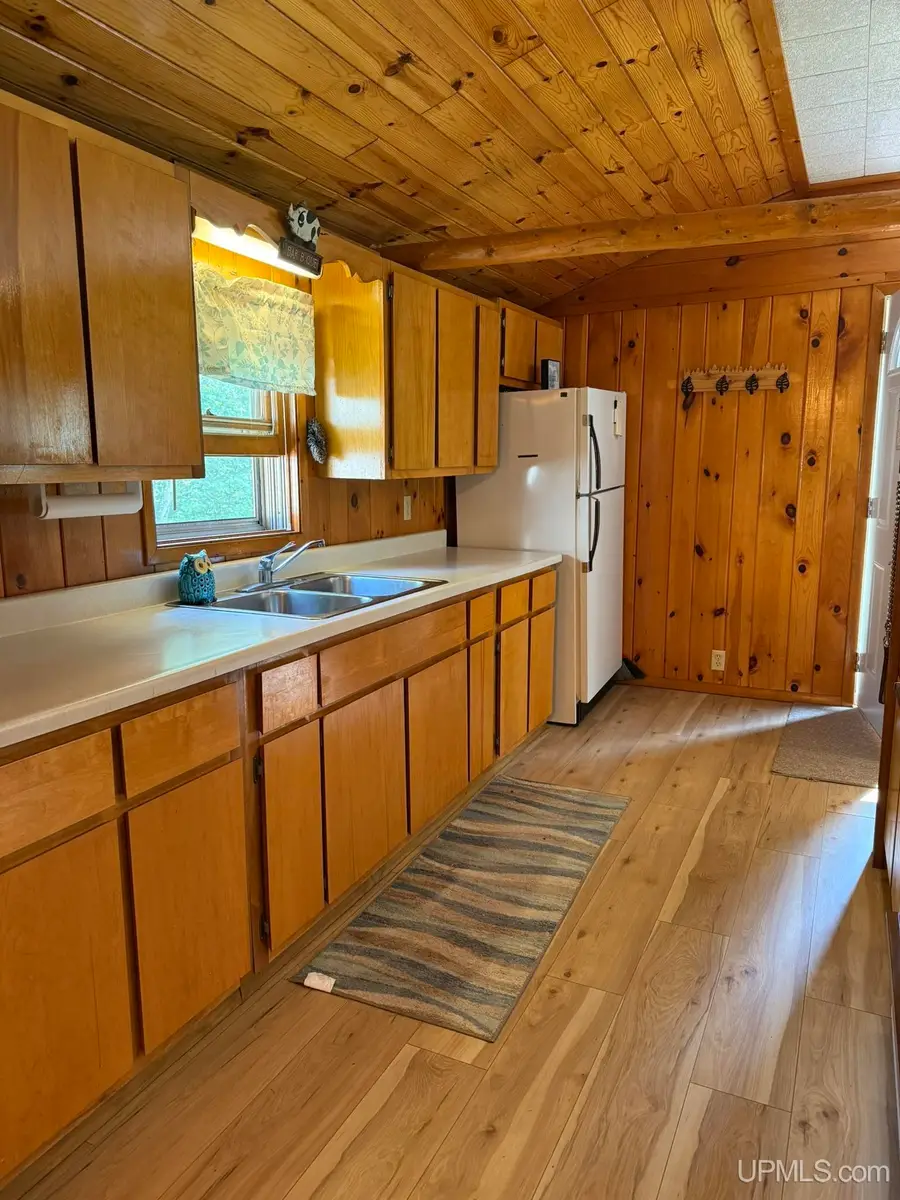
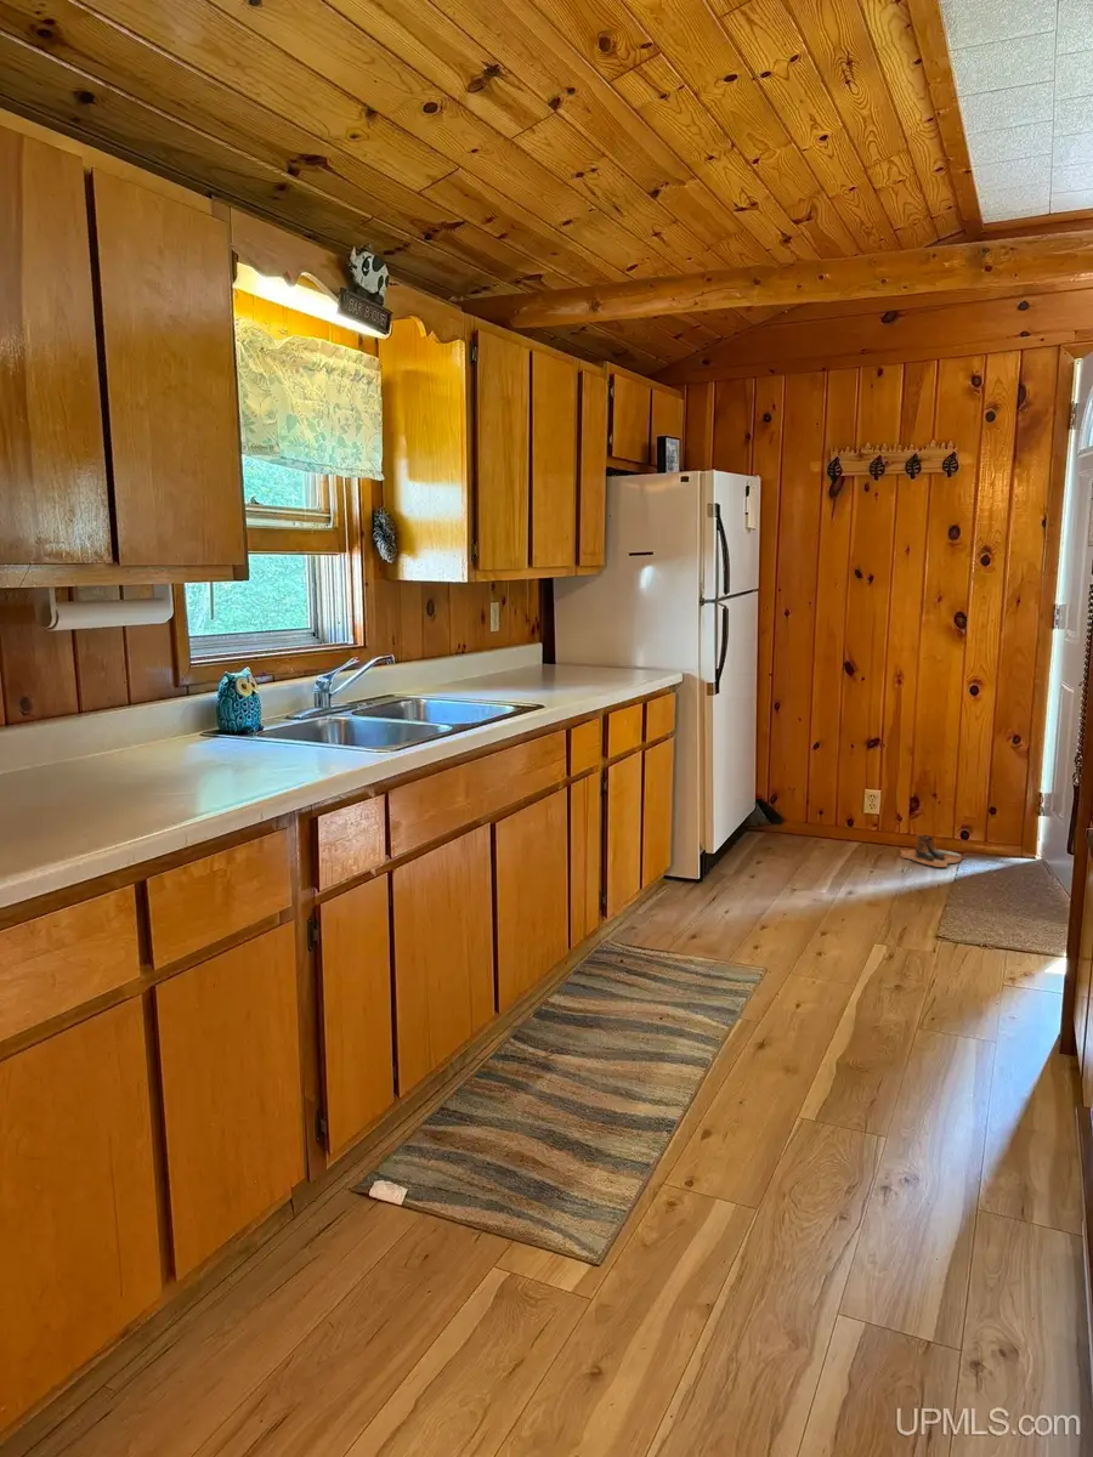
+ boots (931, 846)
